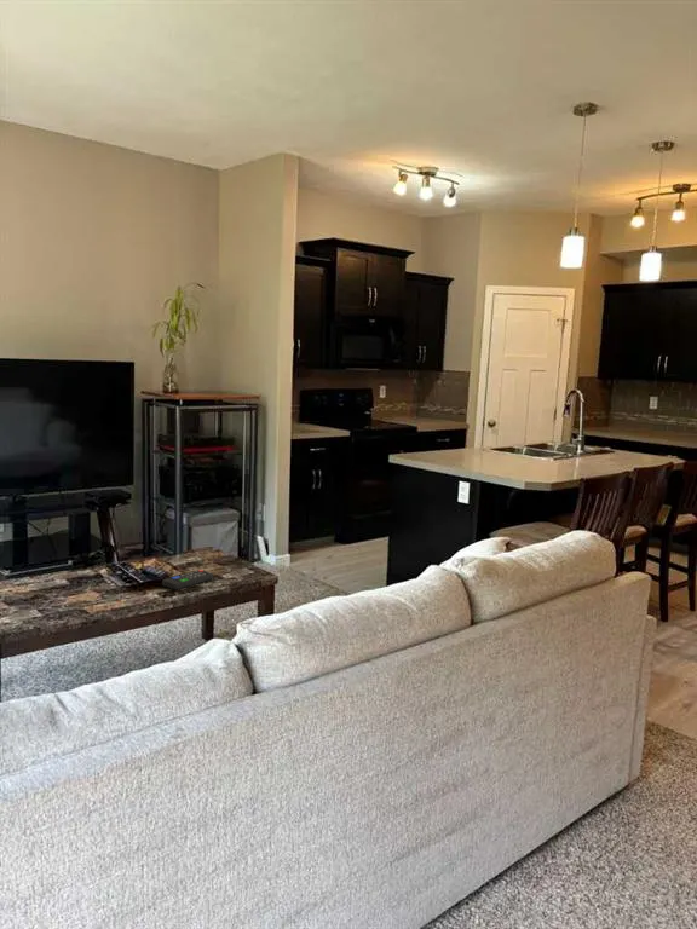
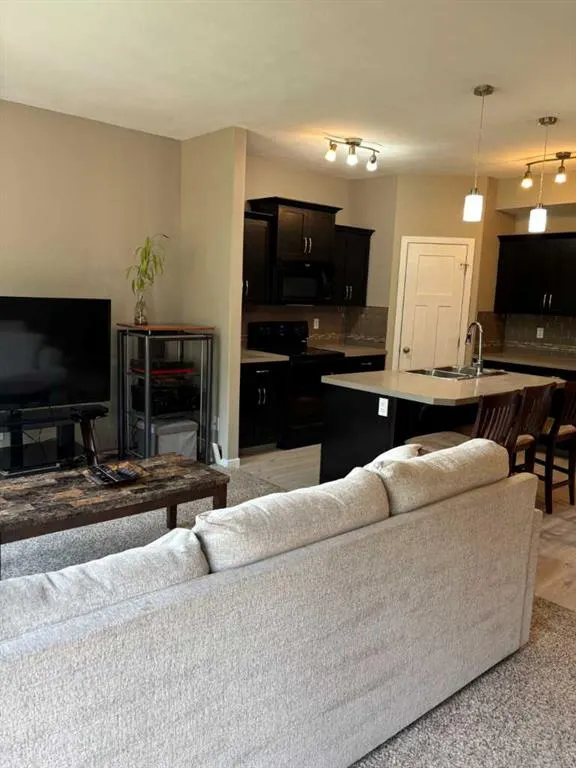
- remote control (188, 578)
